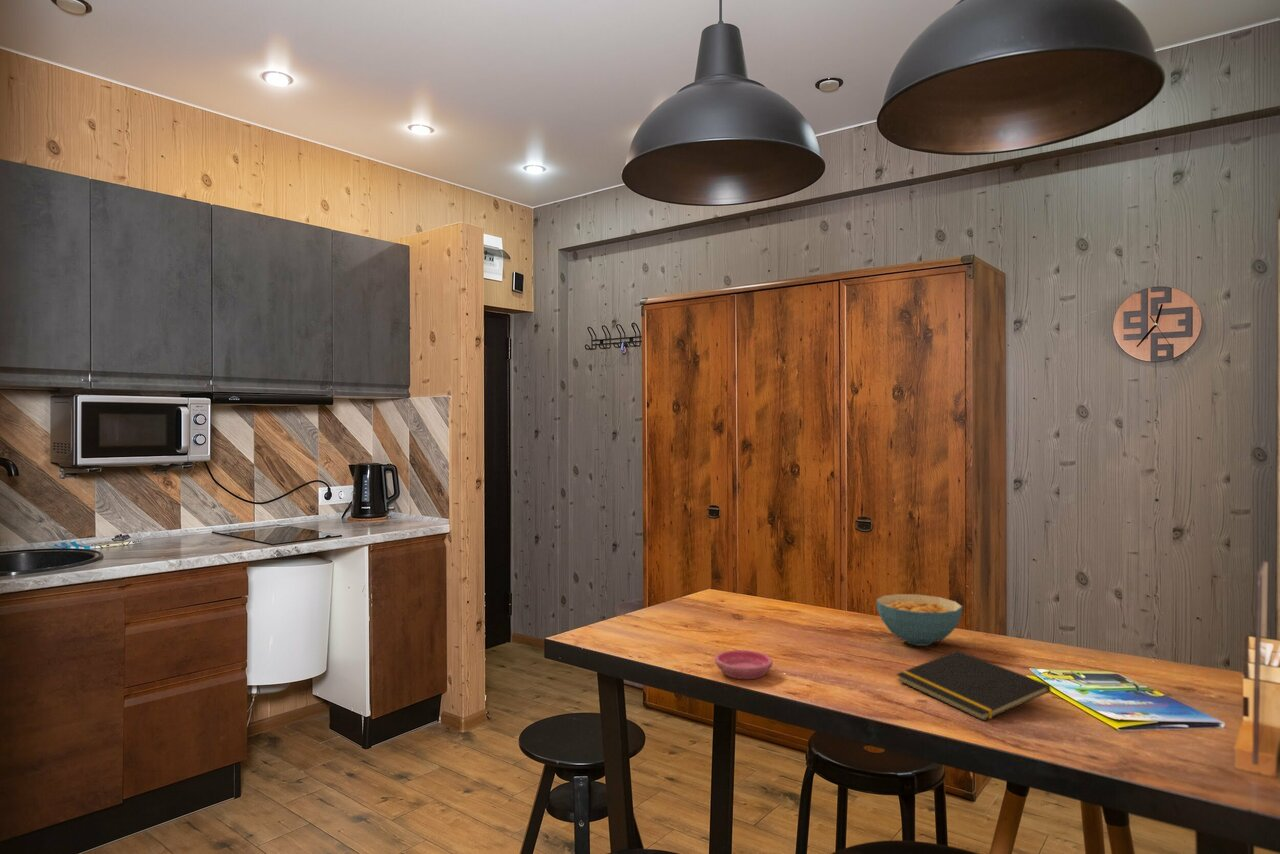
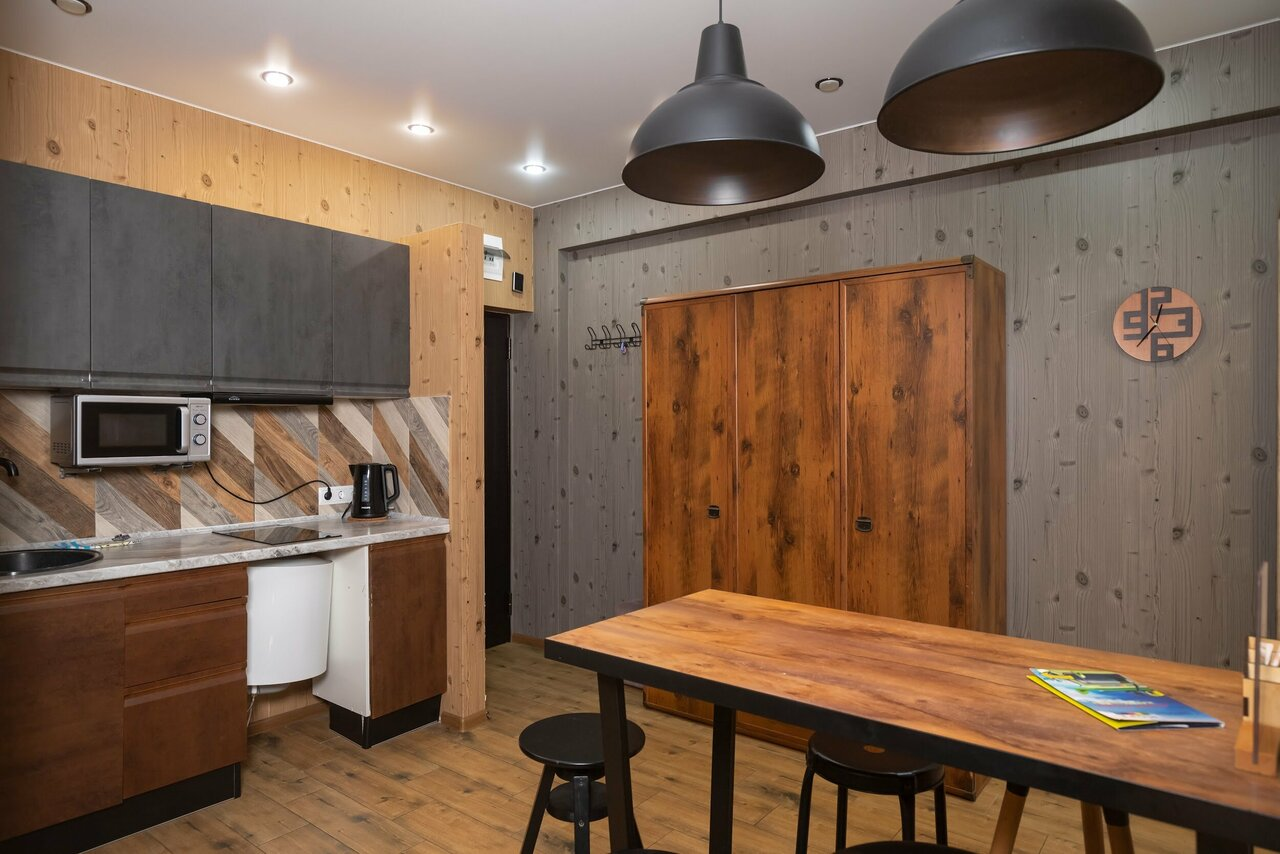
- saucer (743, 665)
- cereal bowl (918, 622)
- notepad (969, 682)
